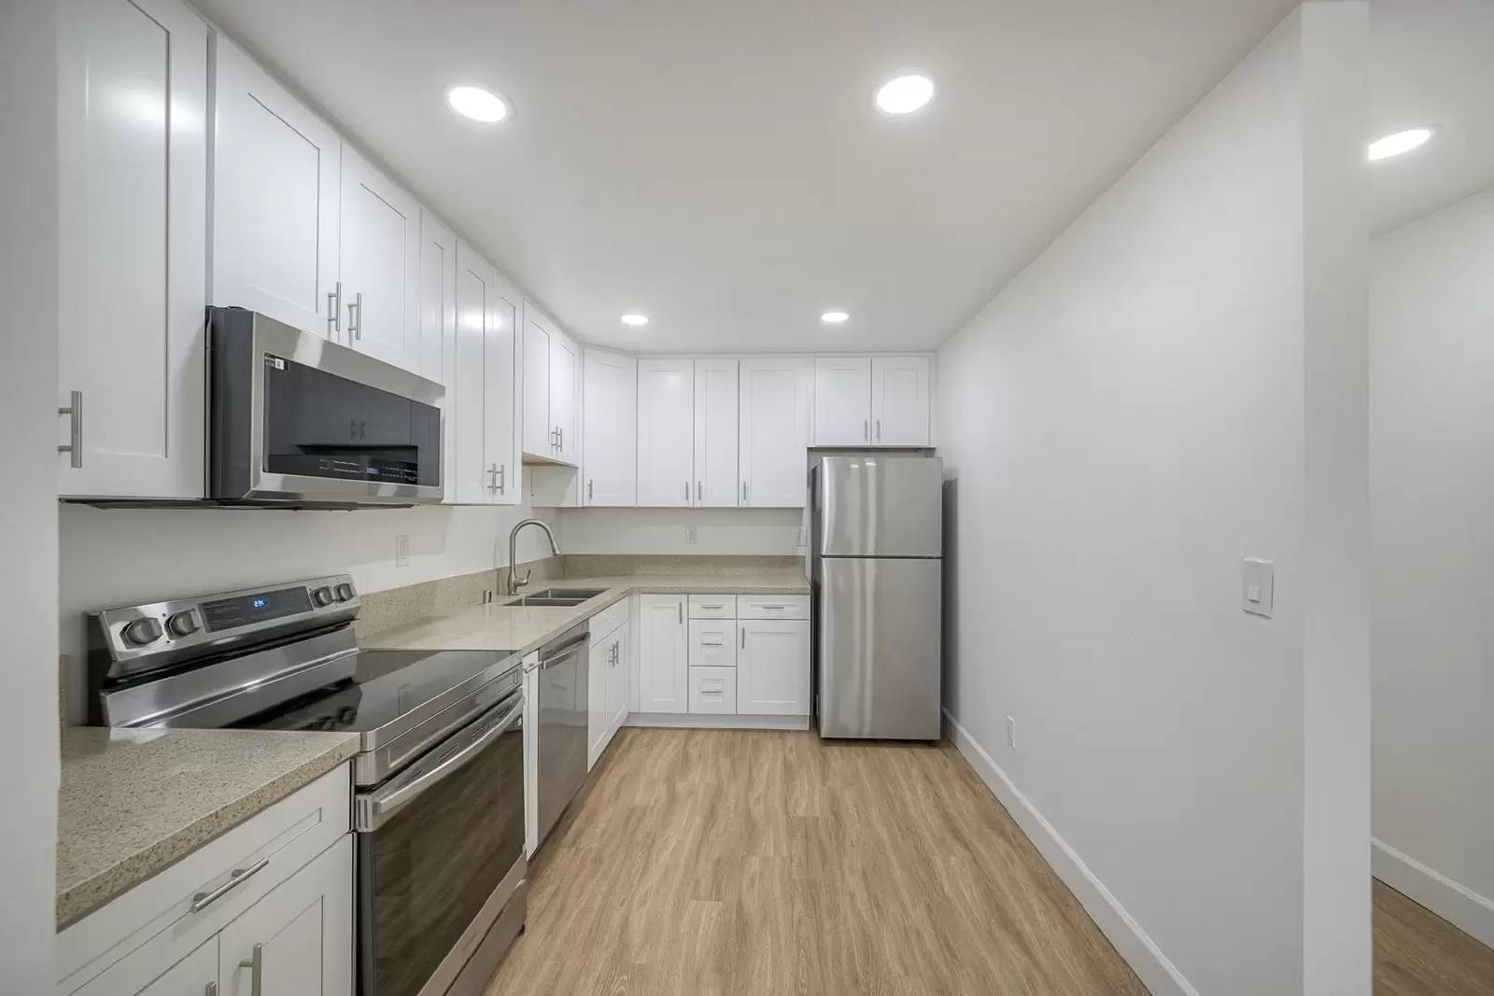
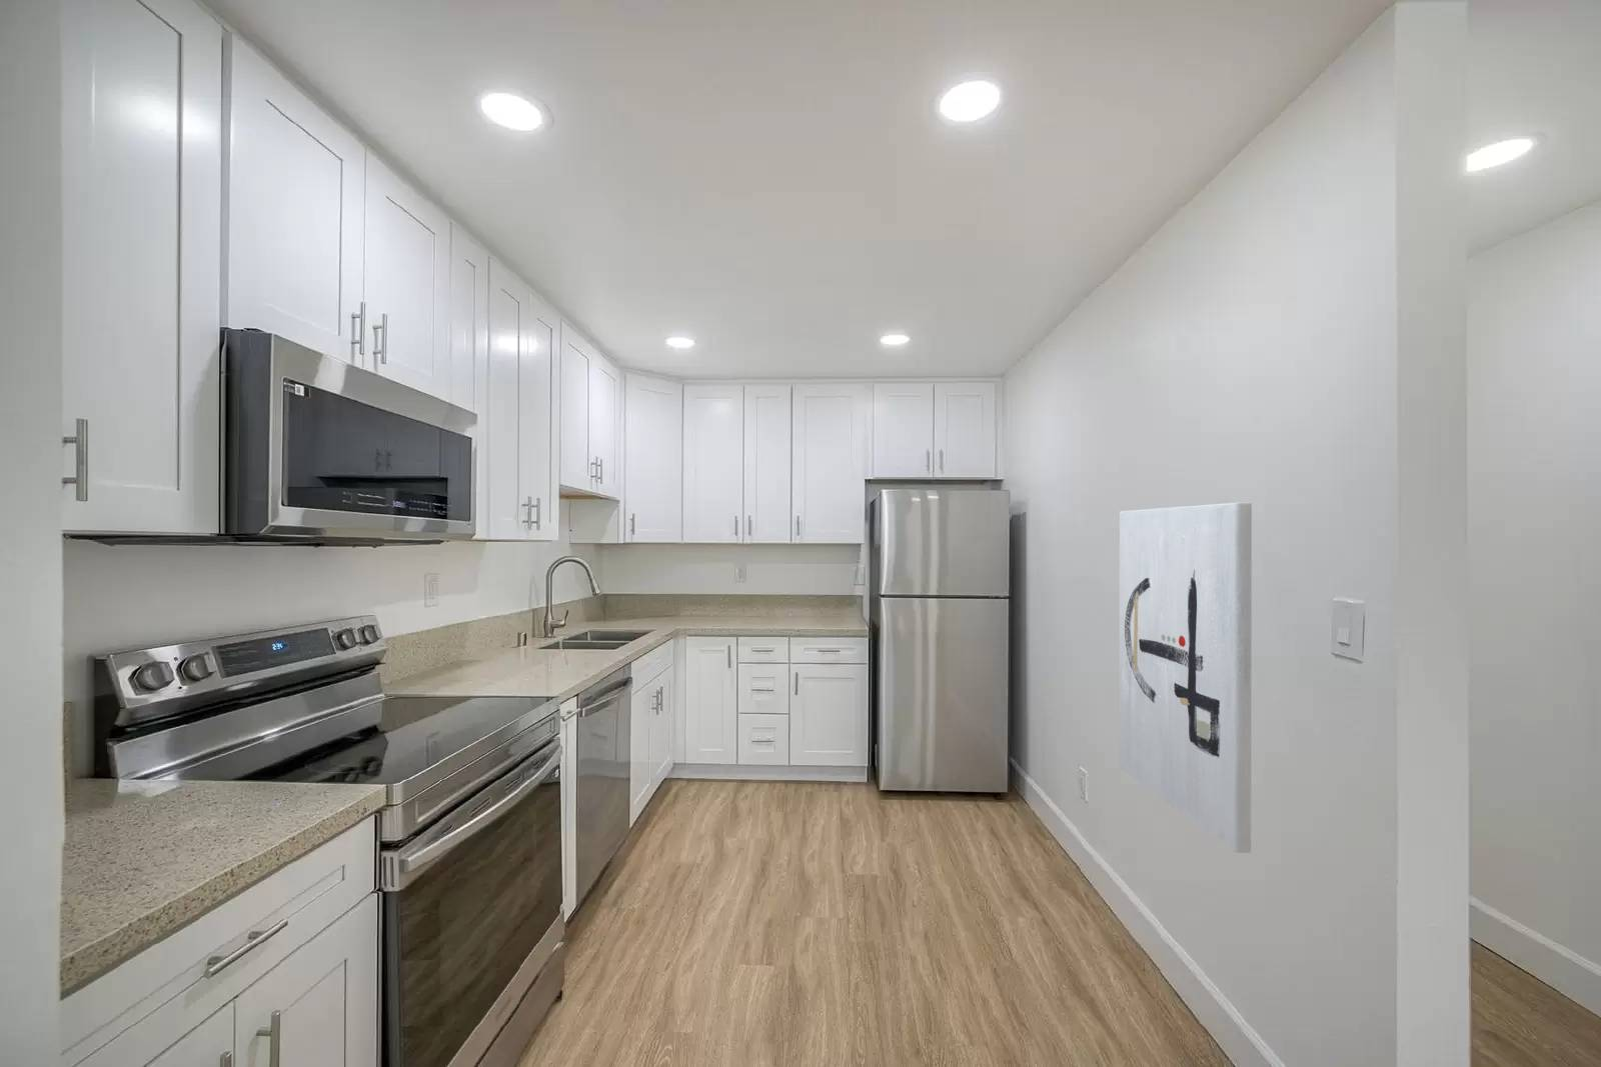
+ wall art (1176, 655)
